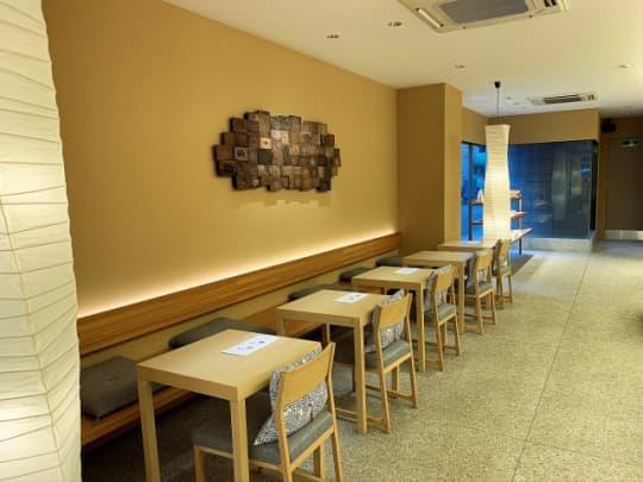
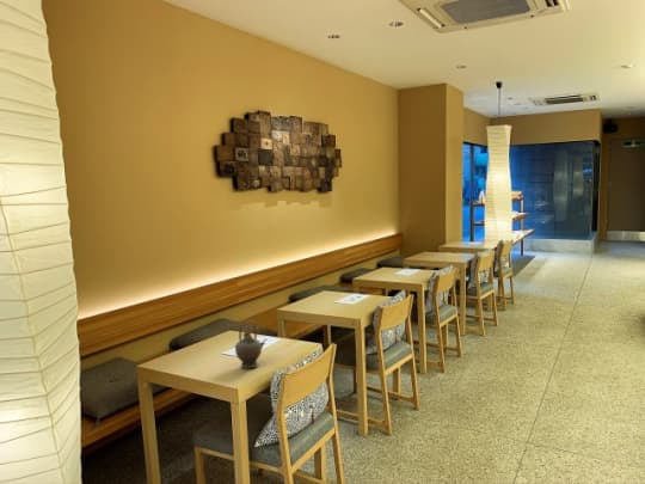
+ teapot (251, 343)
